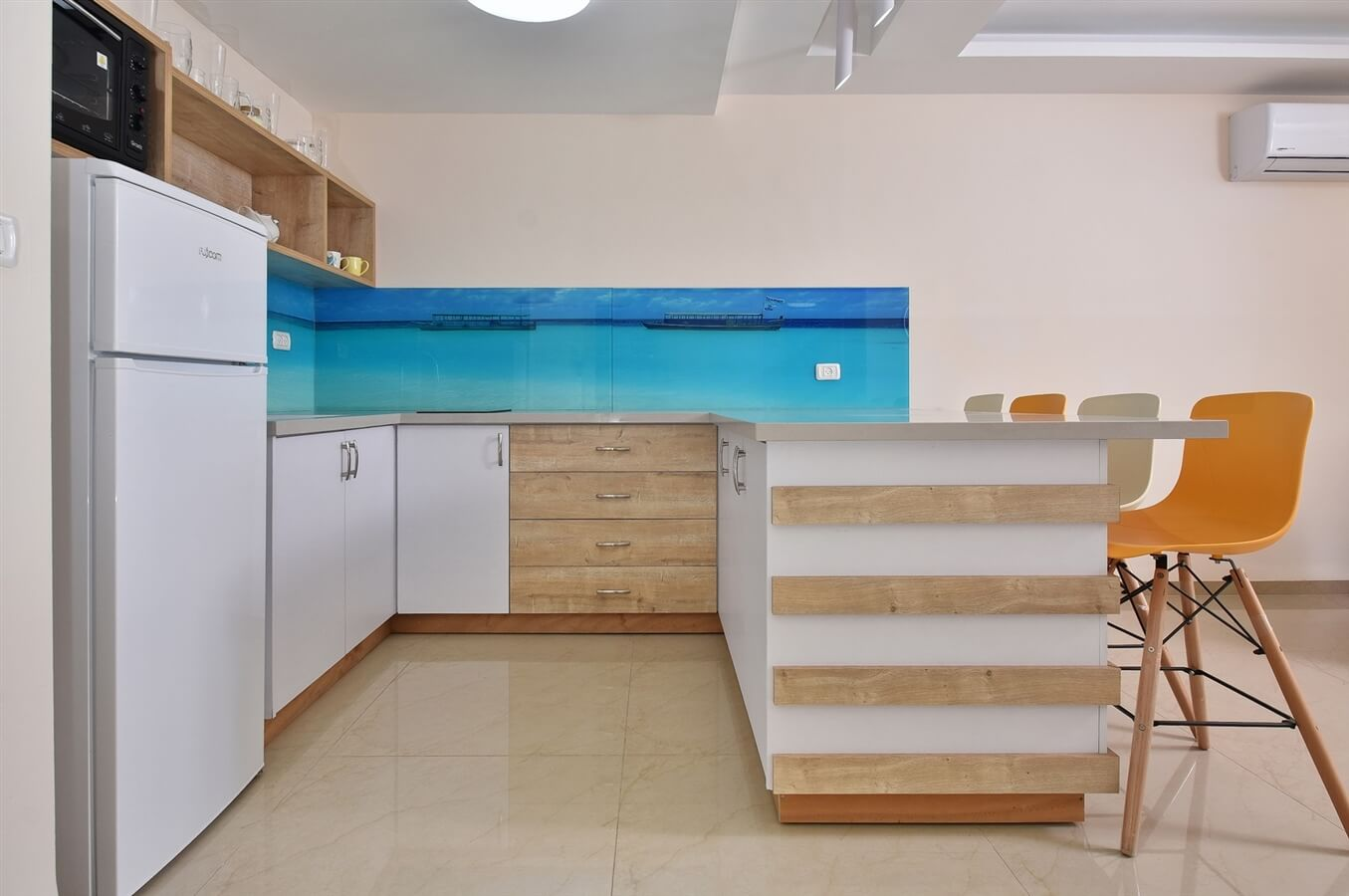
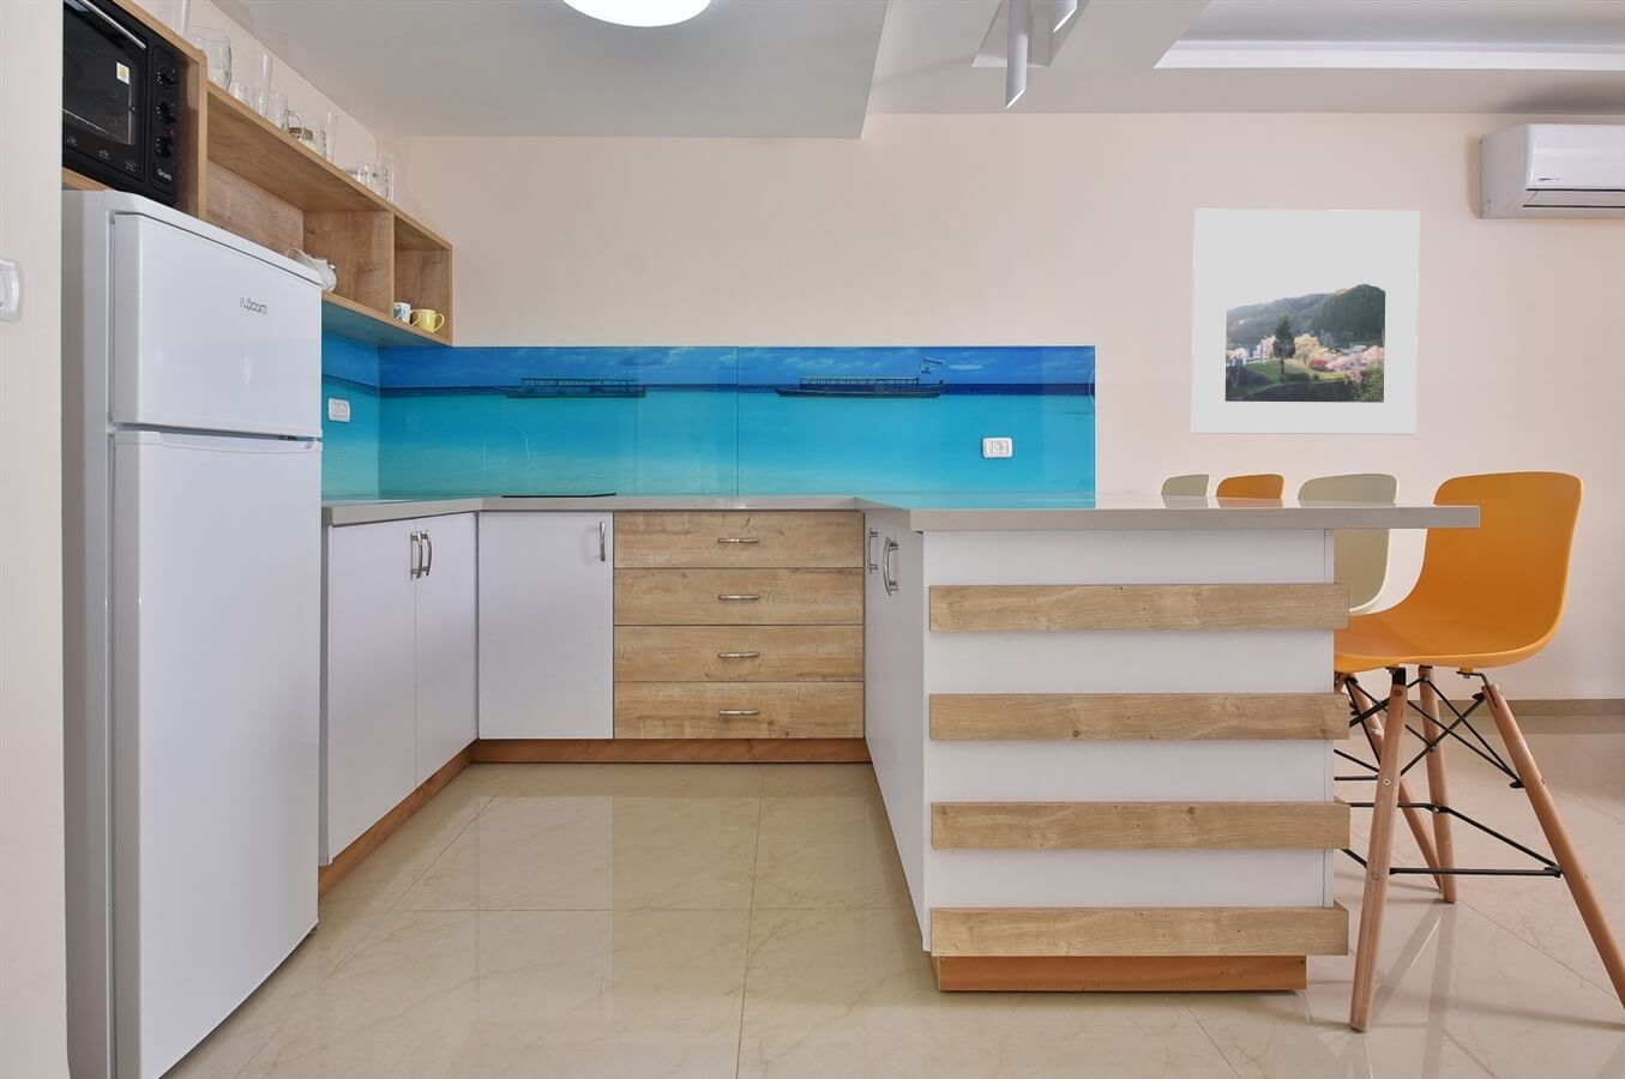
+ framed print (1305, 323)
